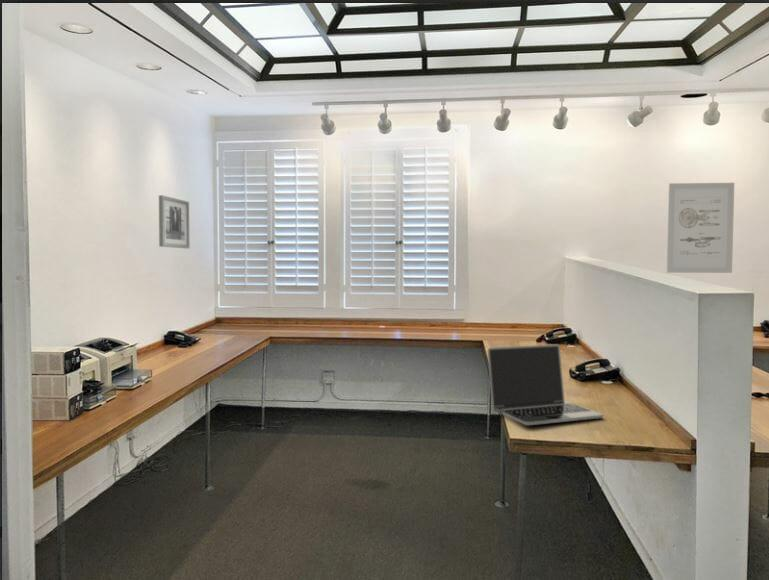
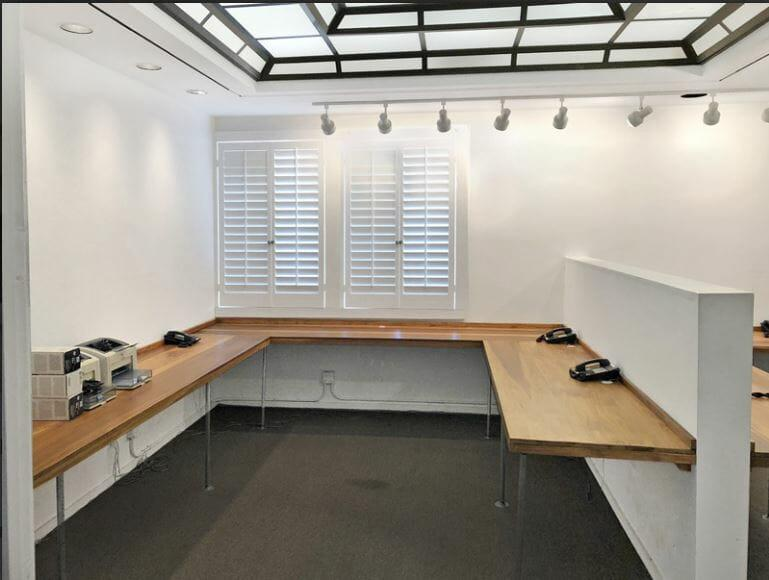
- wall art (700, 228)
- laptop (543, 381)
- wall art (174, 223)
